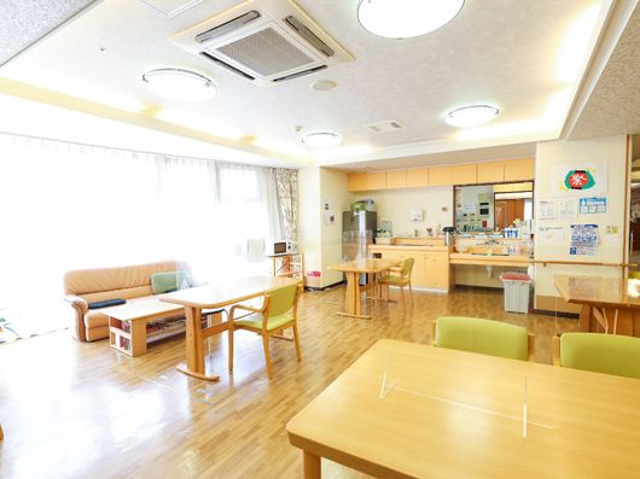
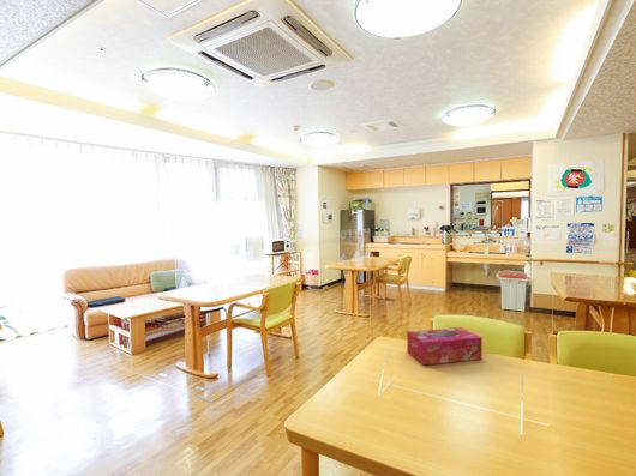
+ tissue box (443, 344)
